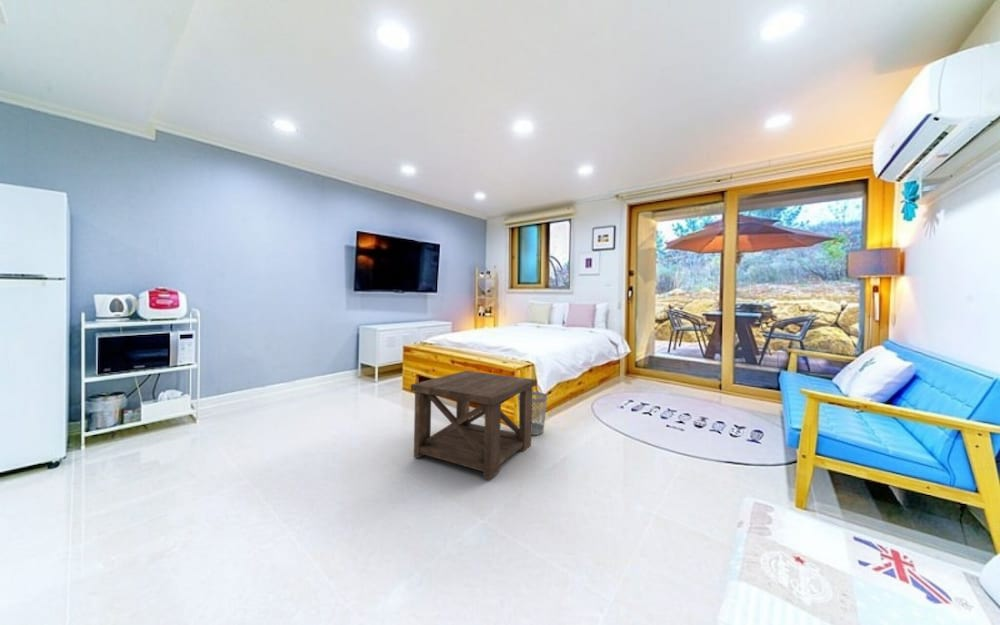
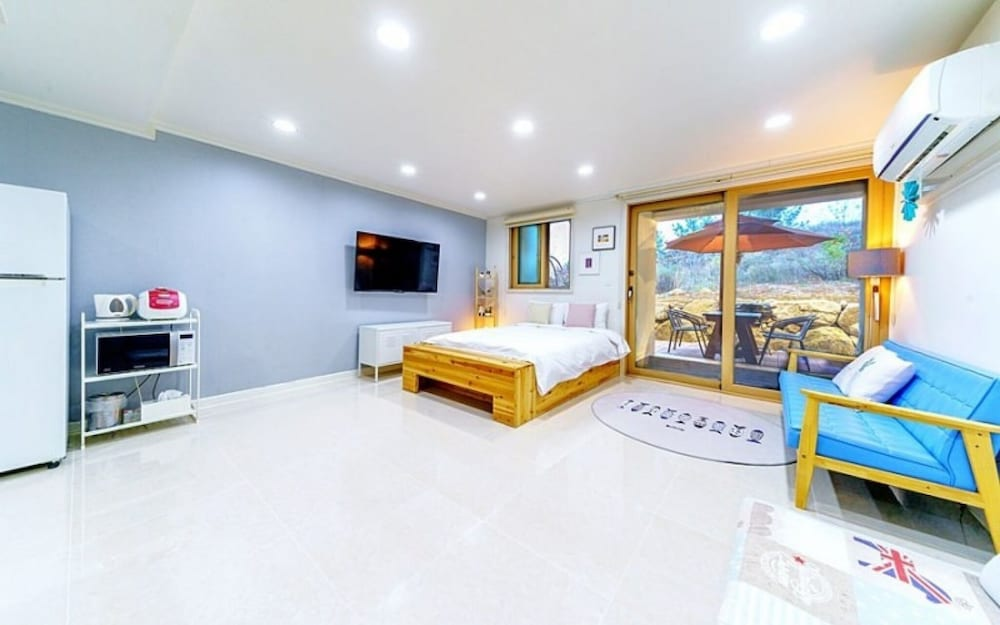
- side table (476, 416)
- wastebasket (532, 413)
